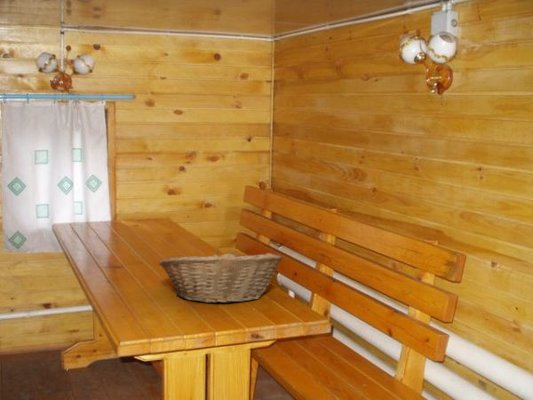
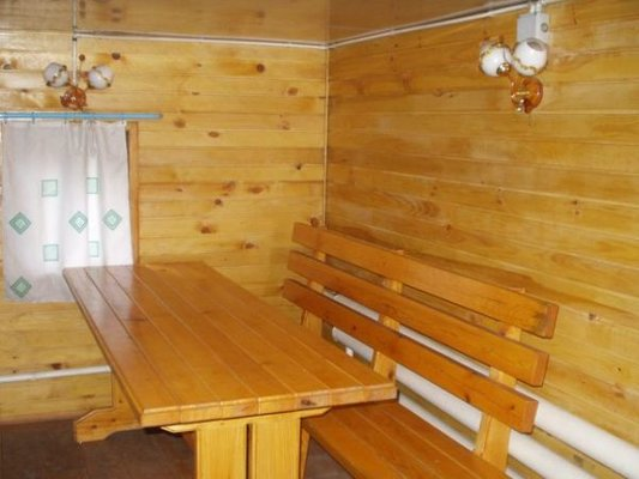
- fruit basket (221, 270)
